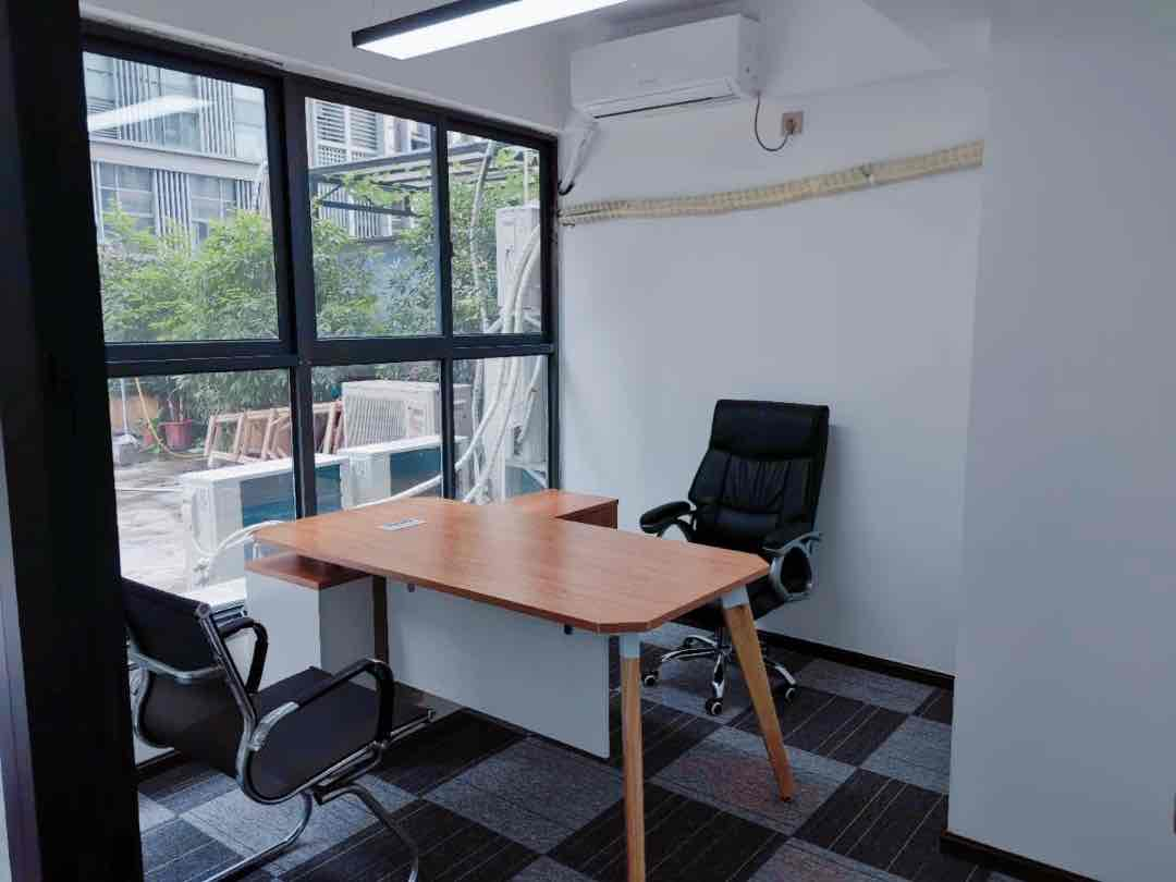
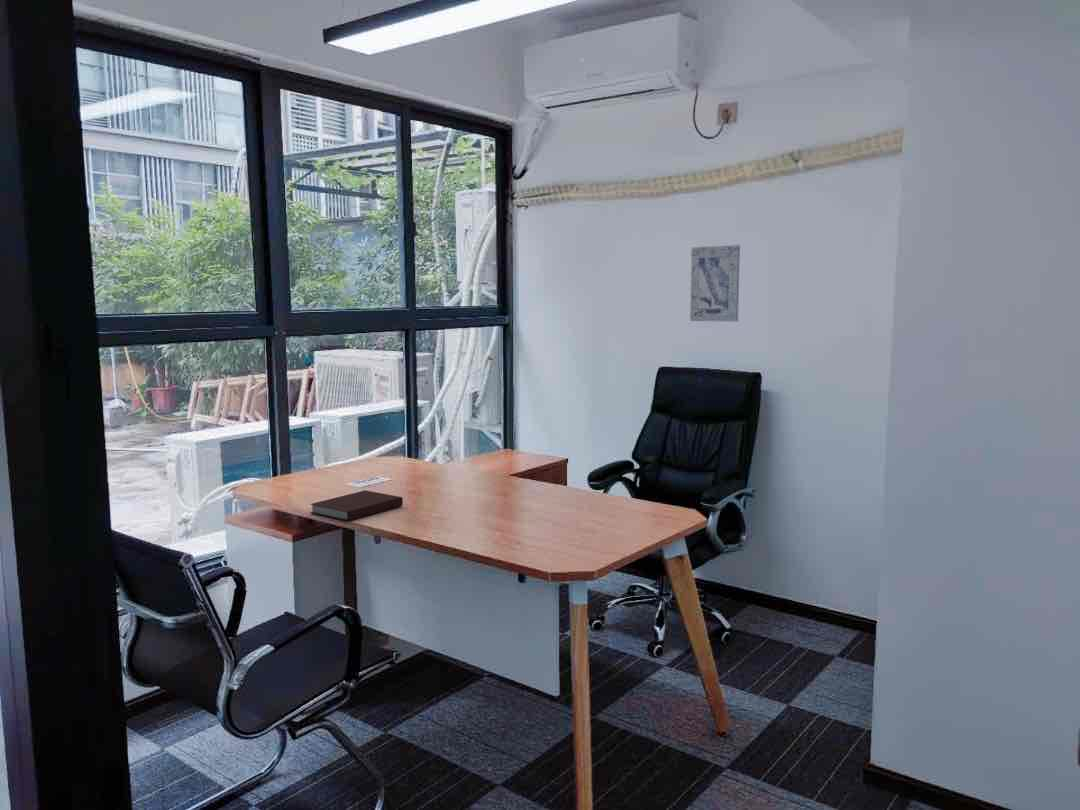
+ notebook (357, 504)
+ wall art (714, 284)
